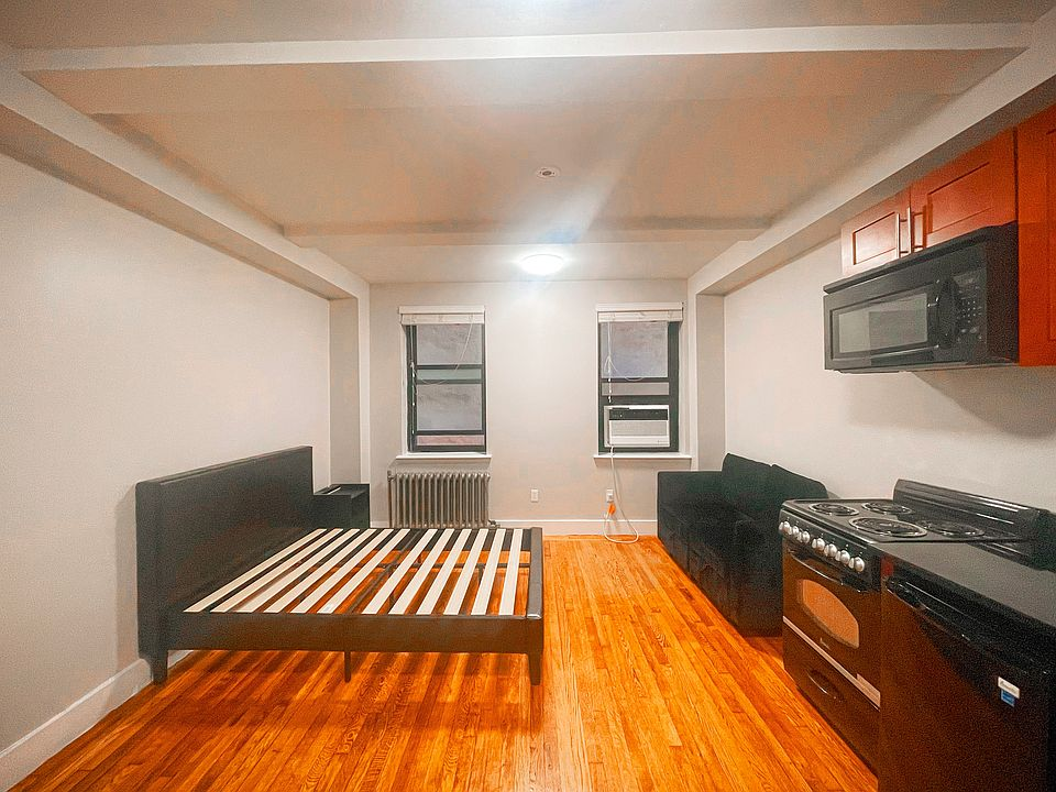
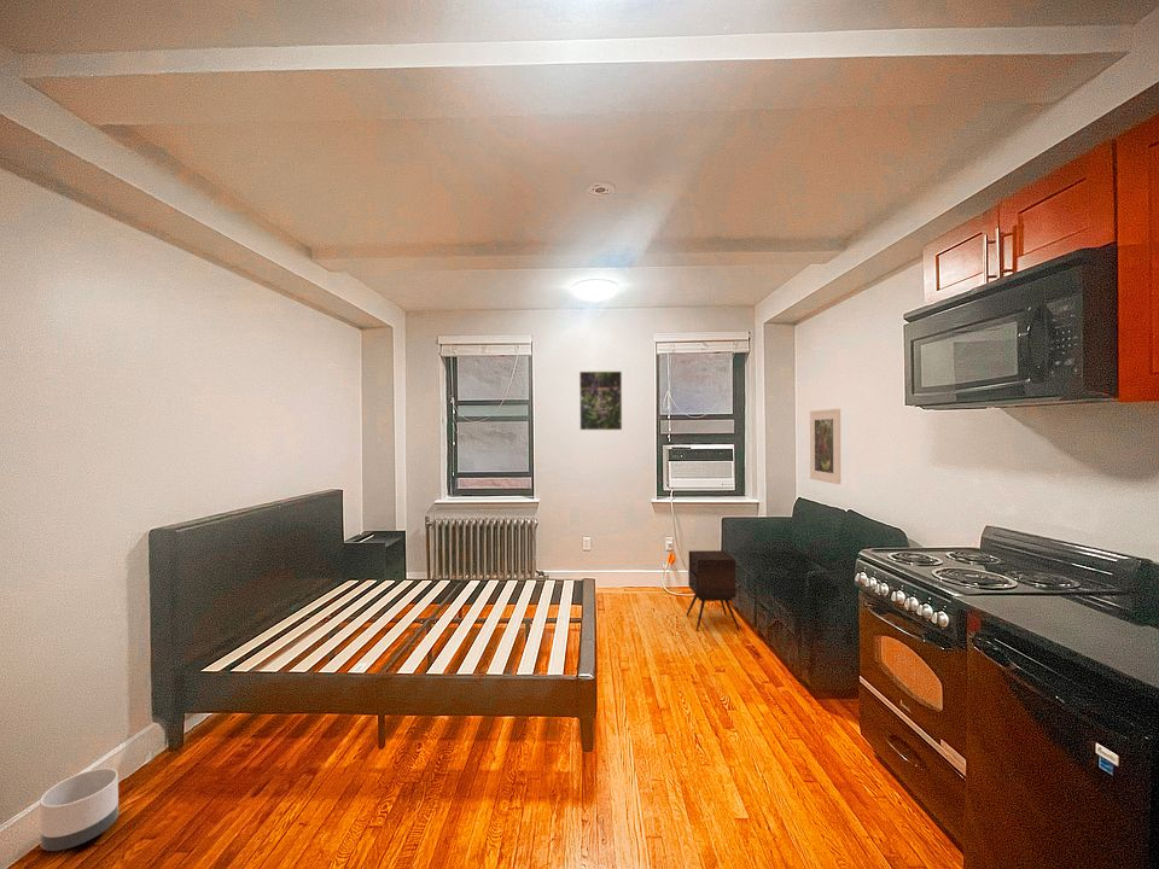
+ planter (80, 811)
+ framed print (600, 401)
+ side table (711, 589)
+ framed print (823, 445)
